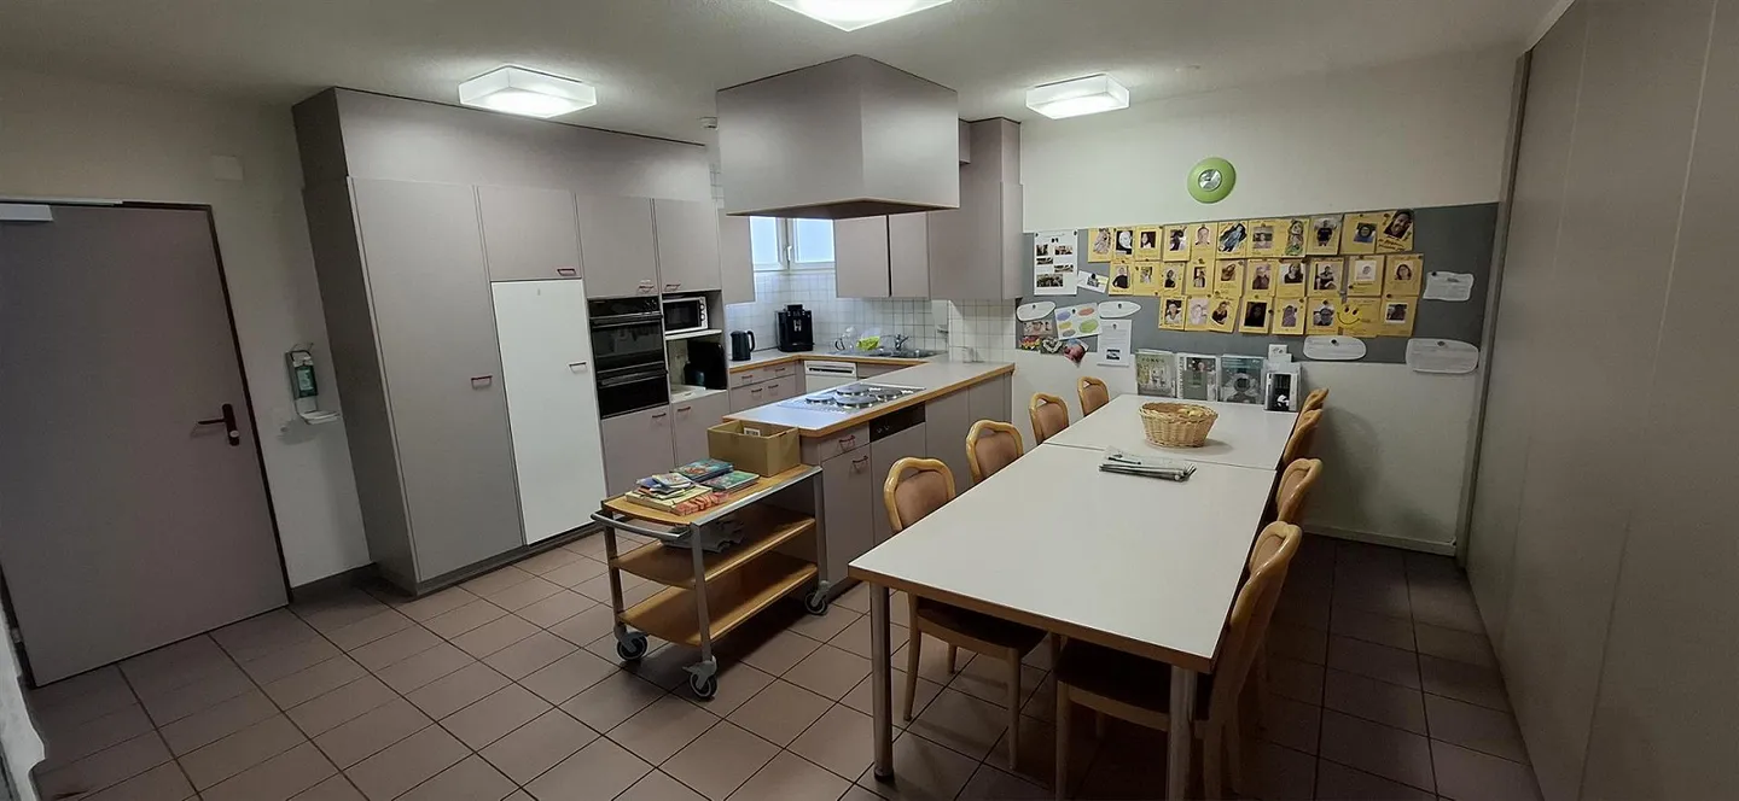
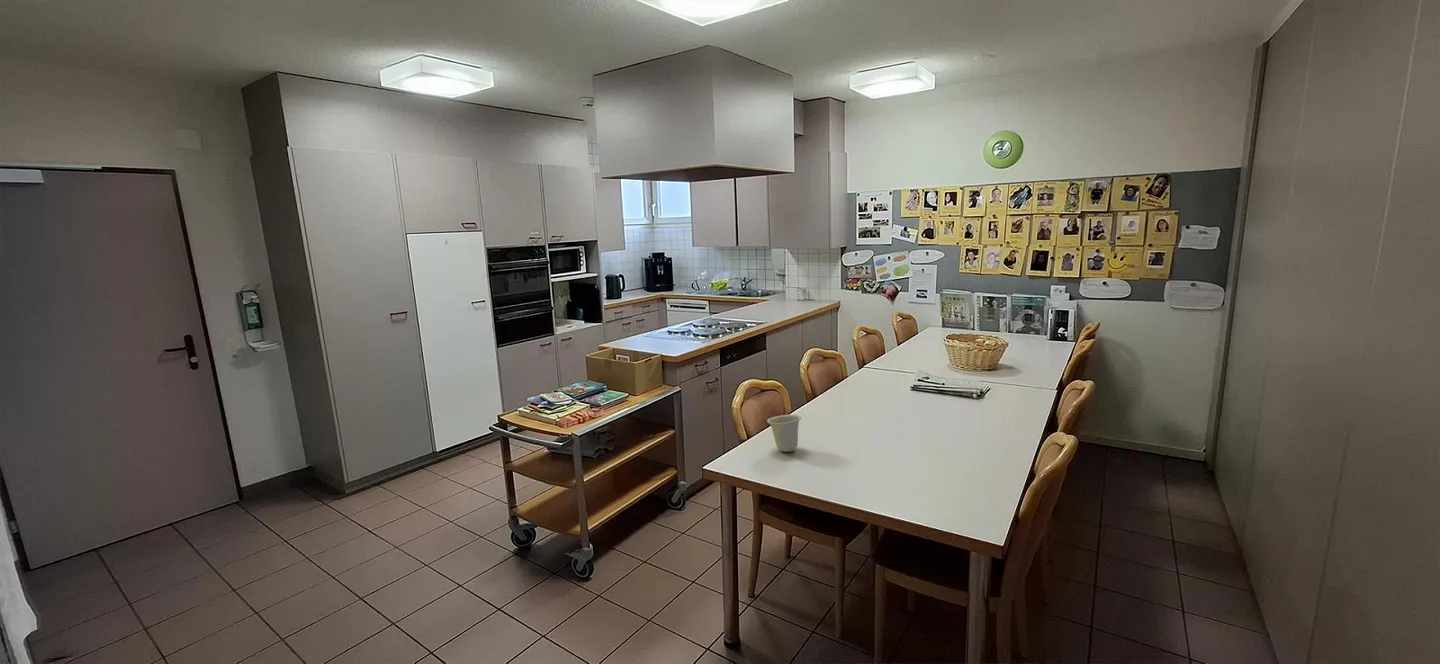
+ cup (784, 433)
